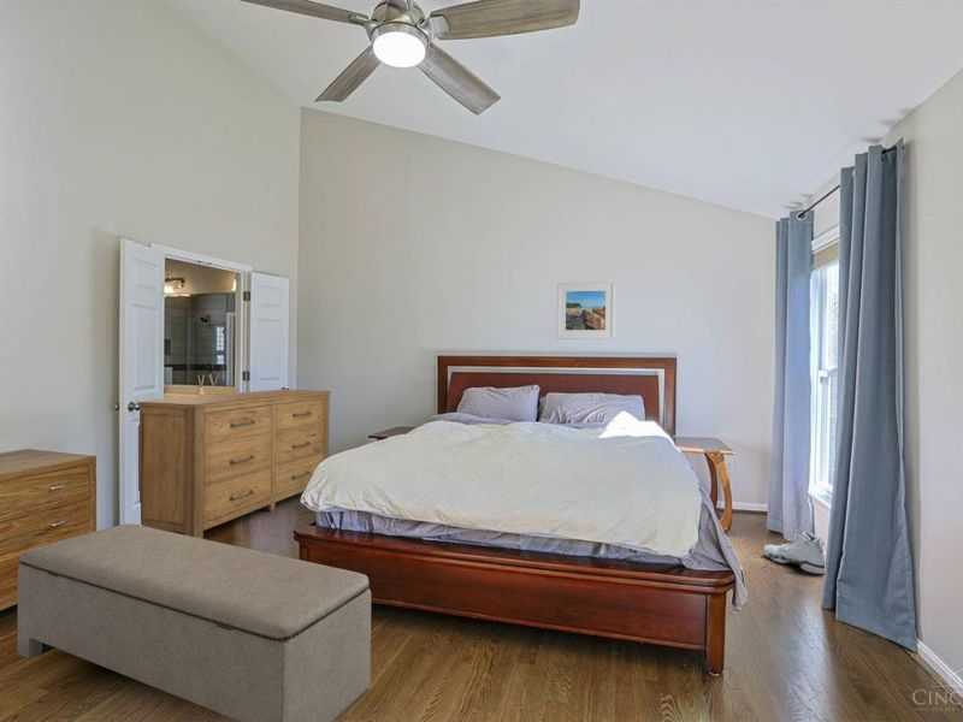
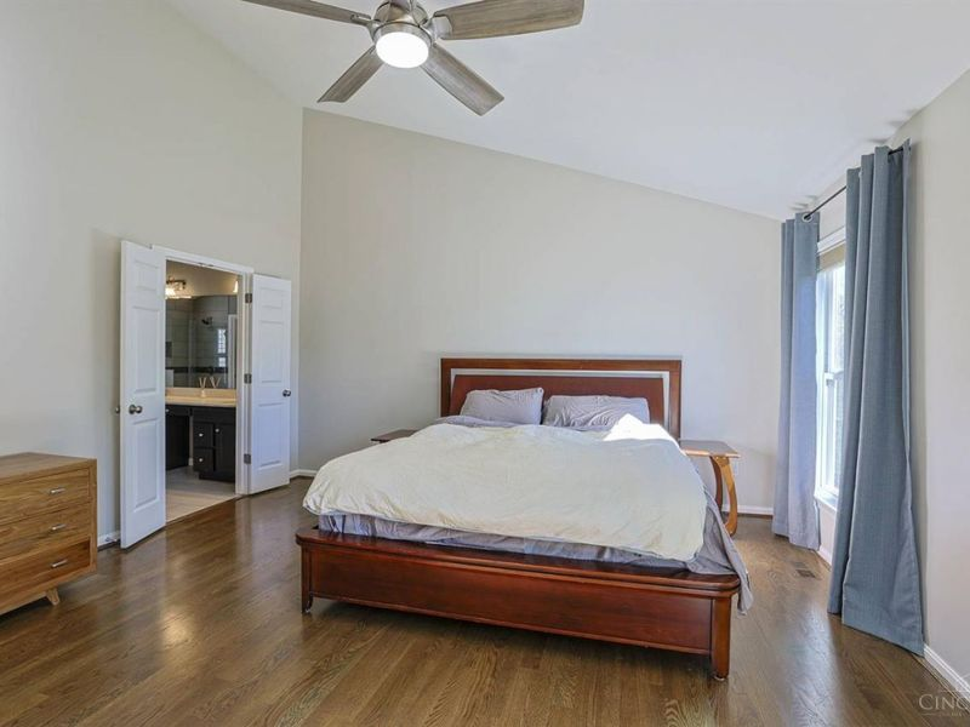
- dresser (248, 451)
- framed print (585, 310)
- bench (187, 615)
- sneaker (794, 546)
